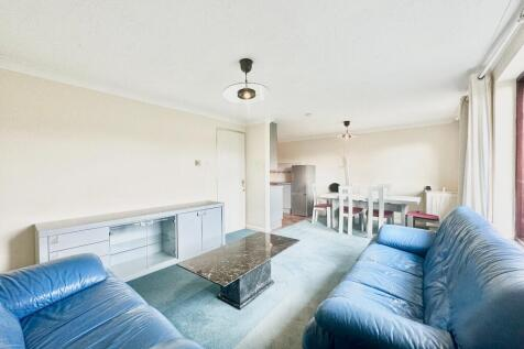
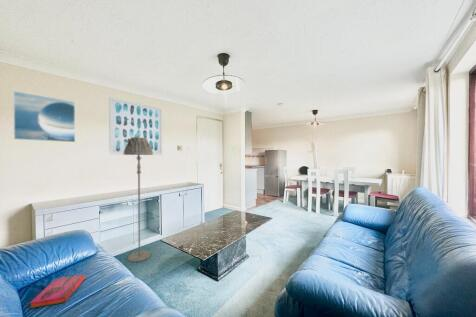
+ wall art (138, 129)
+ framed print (46, 118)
+ hardback book (60, 289)
+ floor lamp (139, 197)
